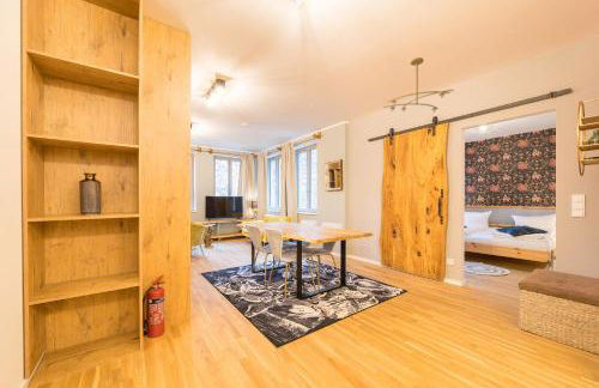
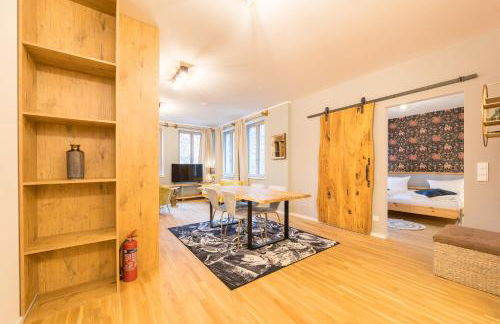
- ceiling light fixture (416, 87)
